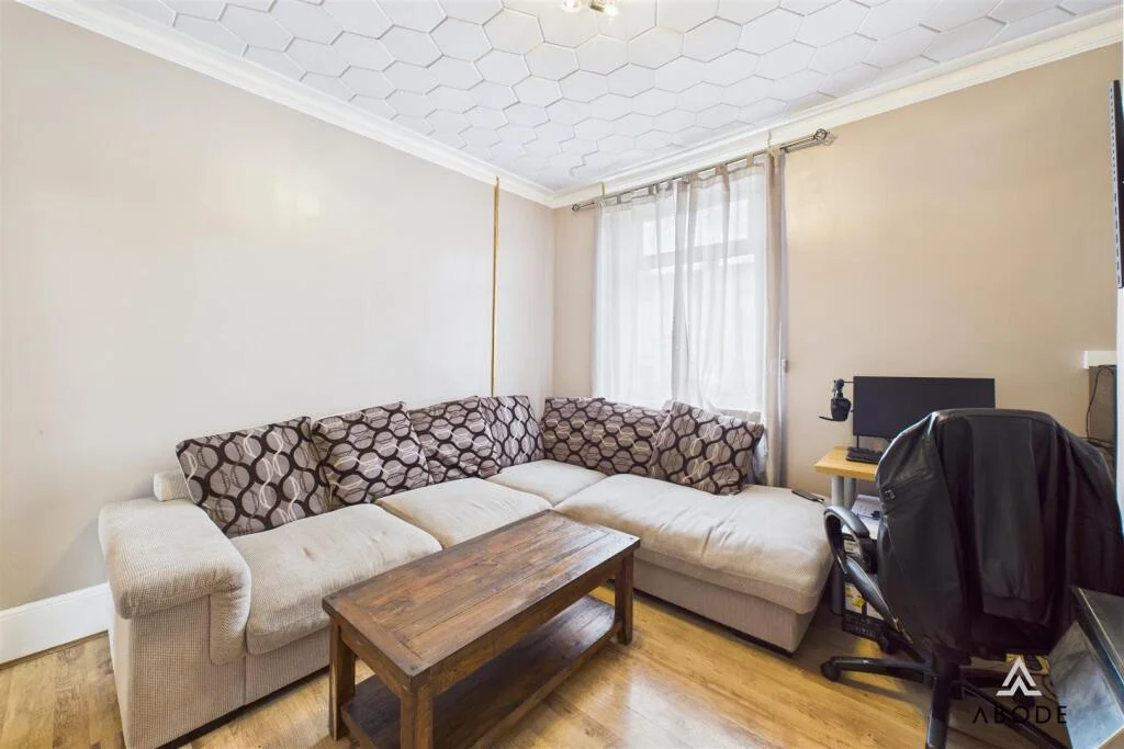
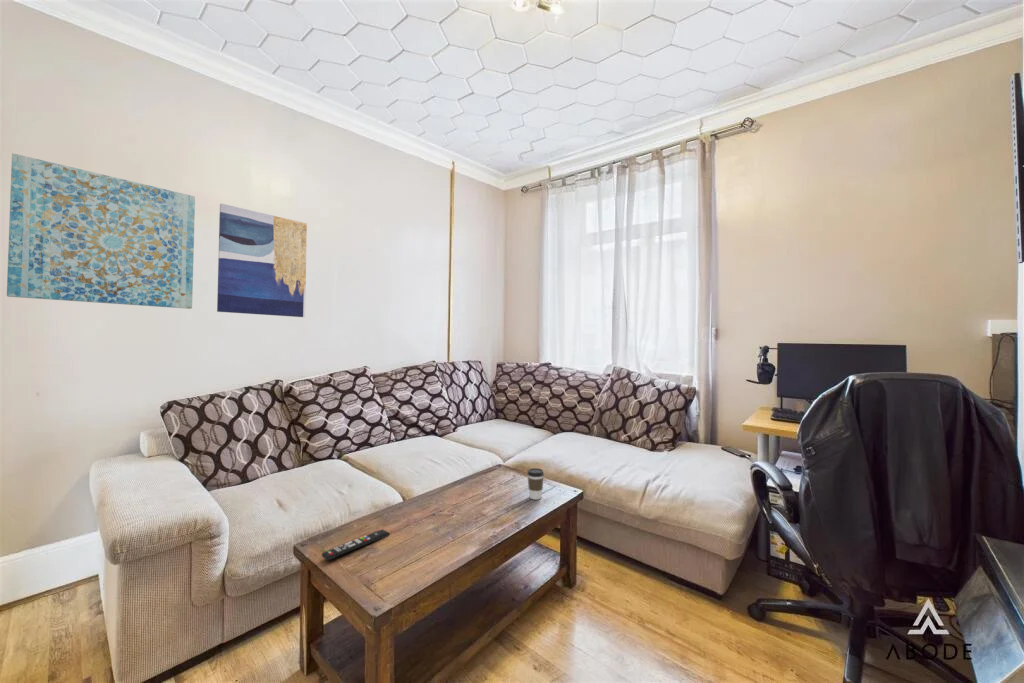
+ wall art (265, 264)
+ coffee cup (535, 483)
+ wall art (112, 240)
+ remote control (357, 543)
